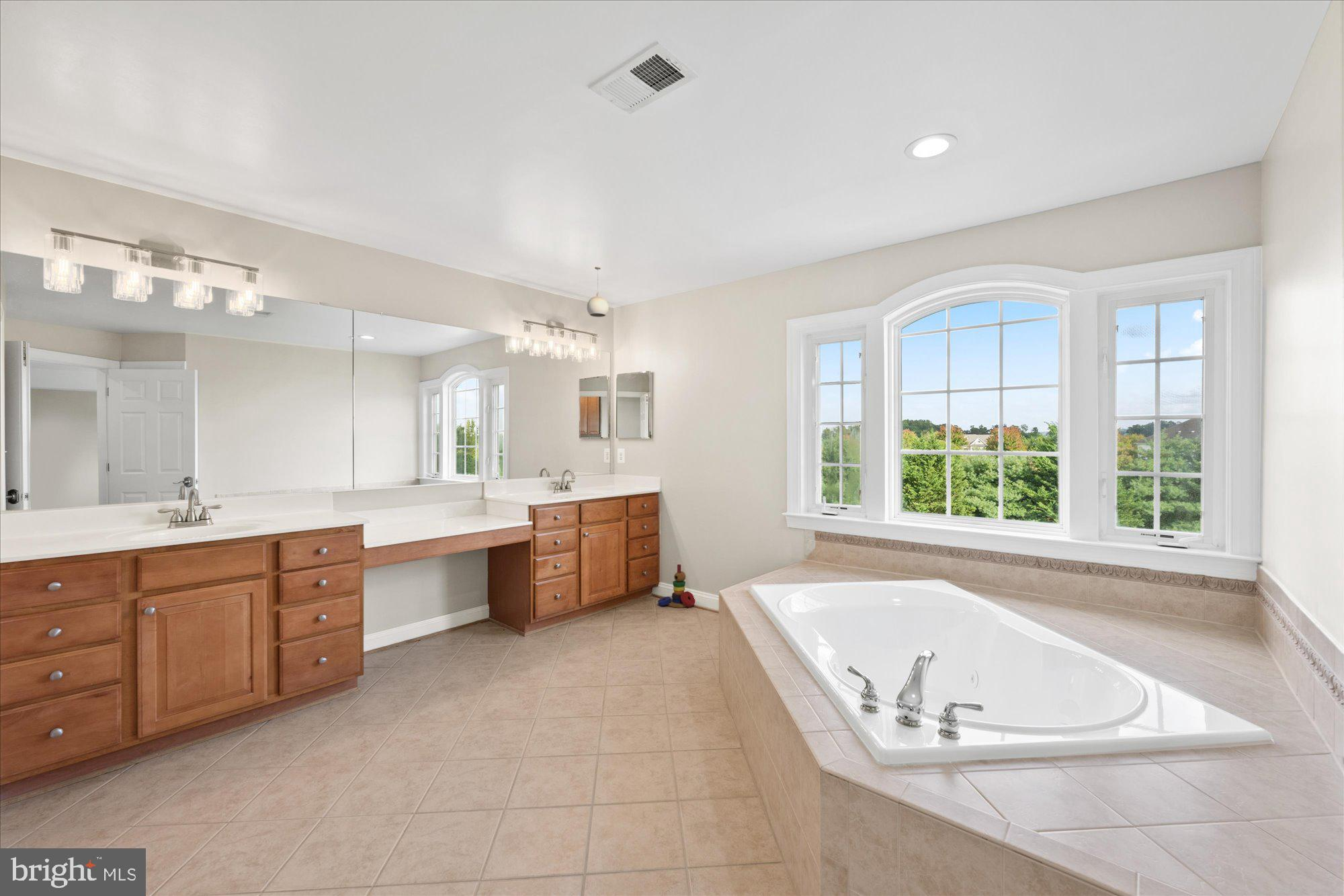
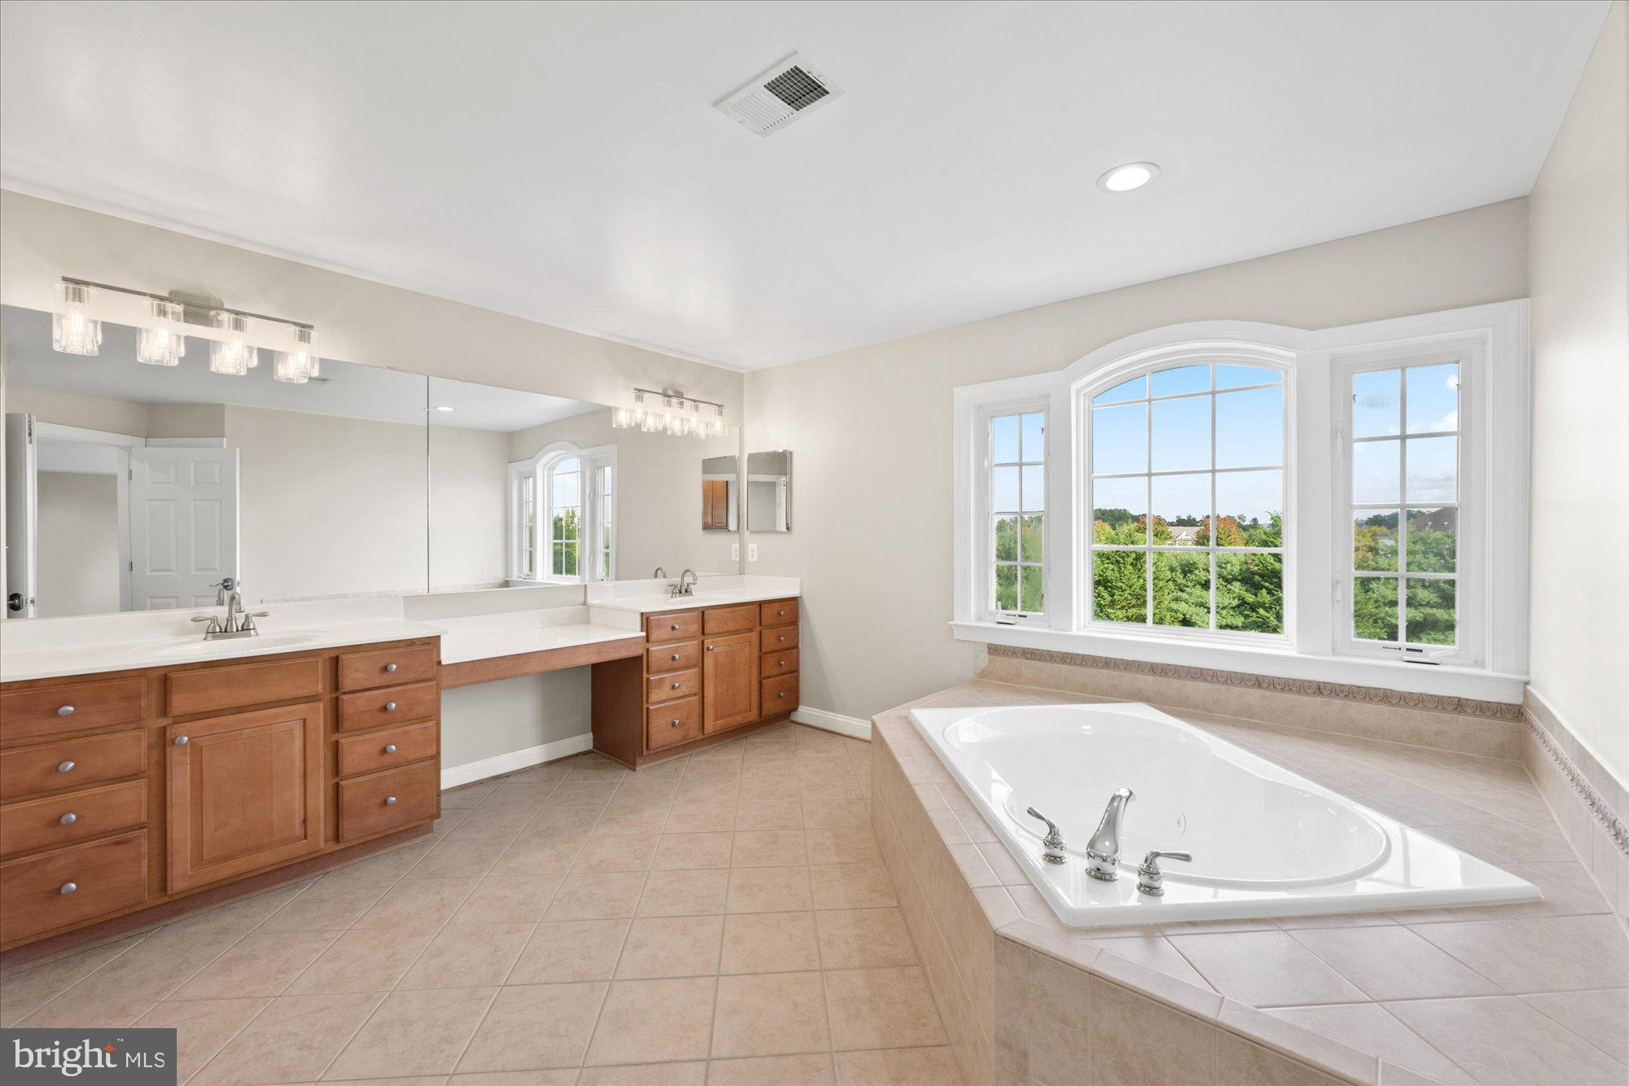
- pendant light (597, 291)
- stacking toy (677, 585)
